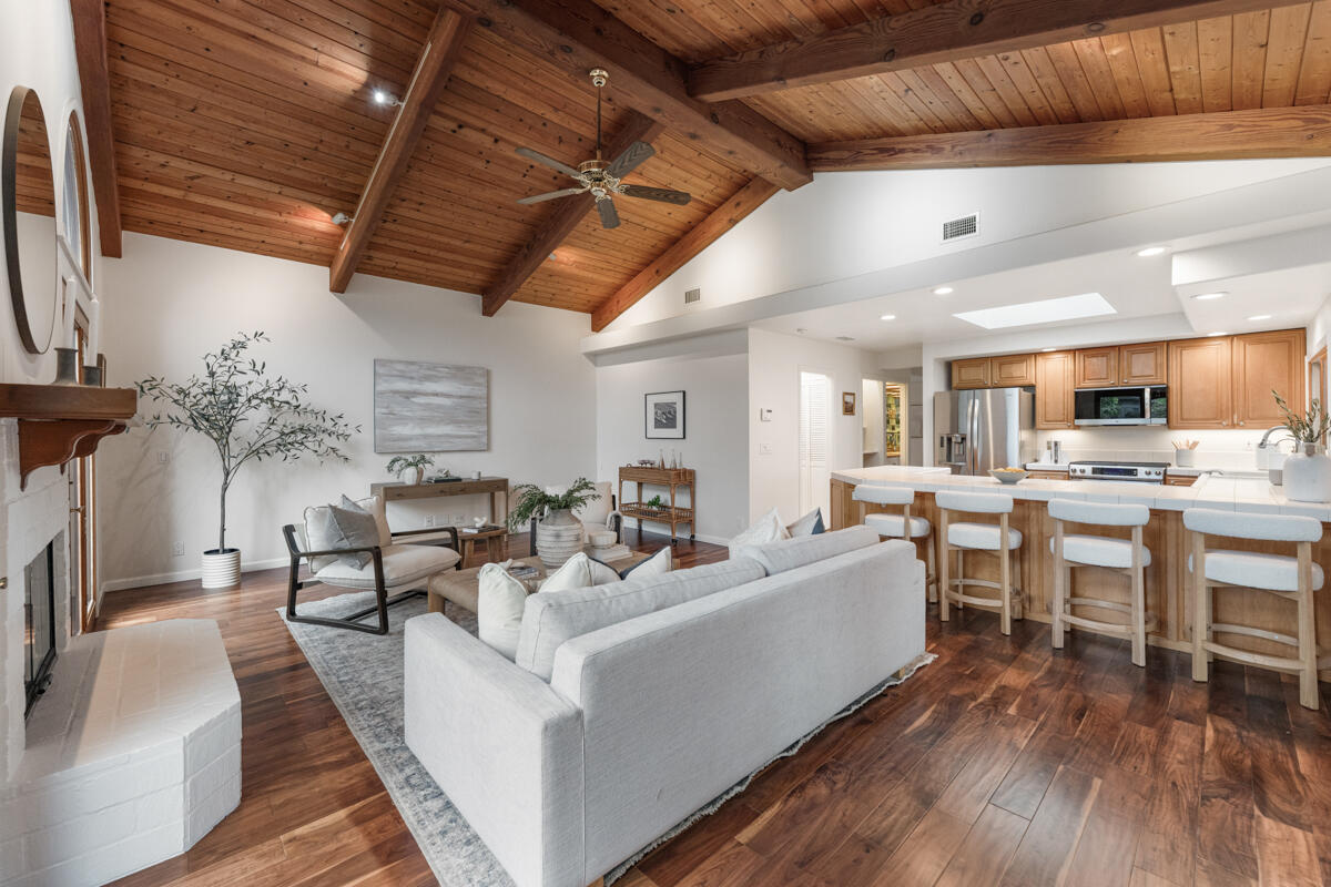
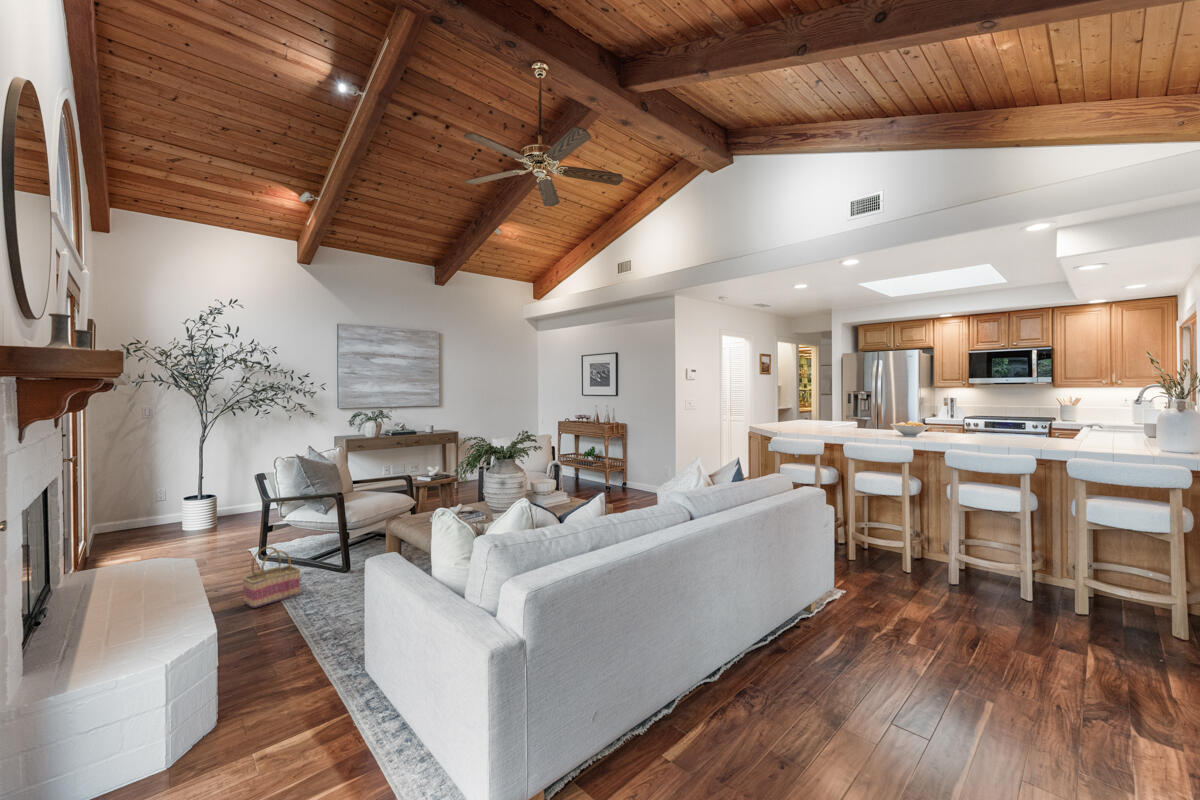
+ basket (272, 573)
